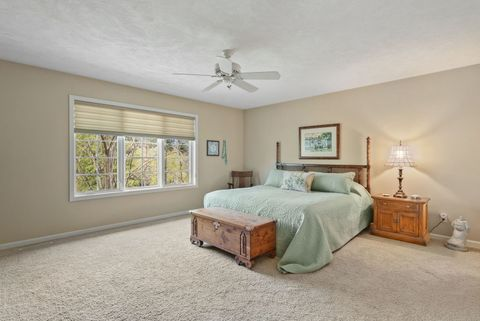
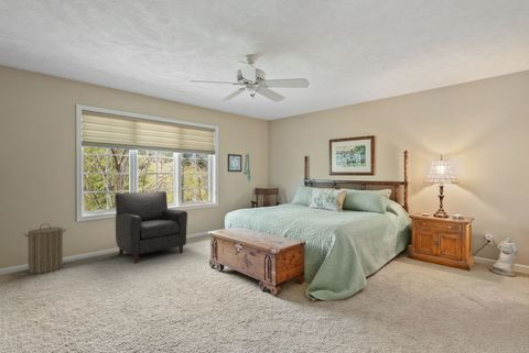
+ chair (151, 222)
+ laundry hamper (45, 245)
